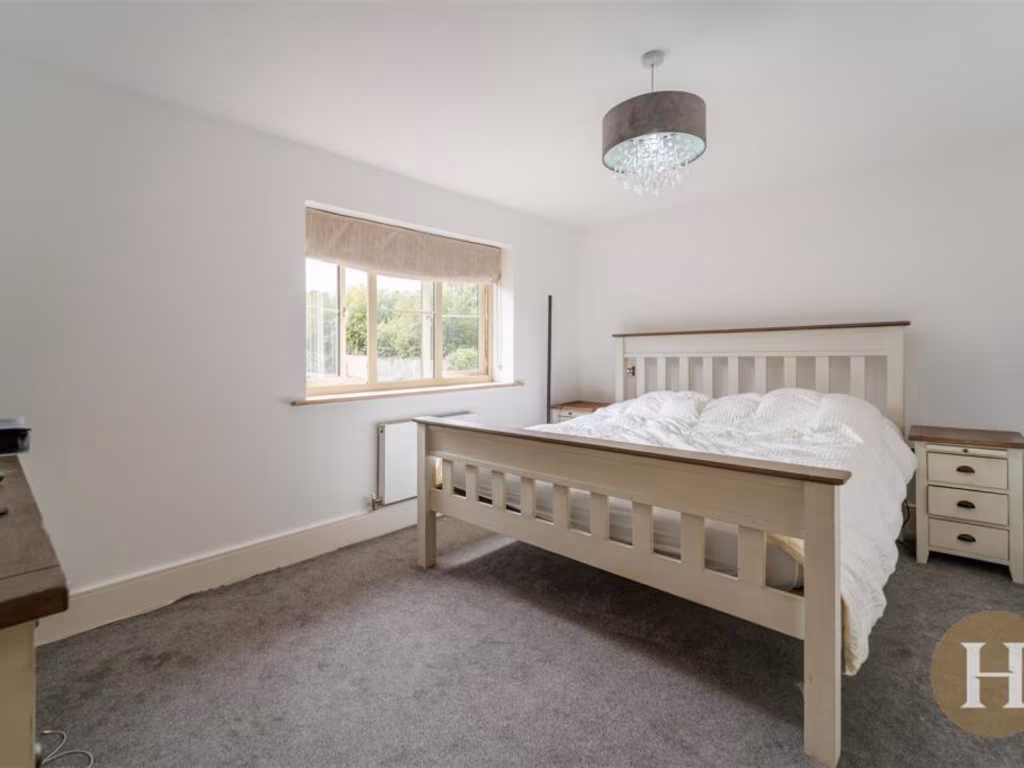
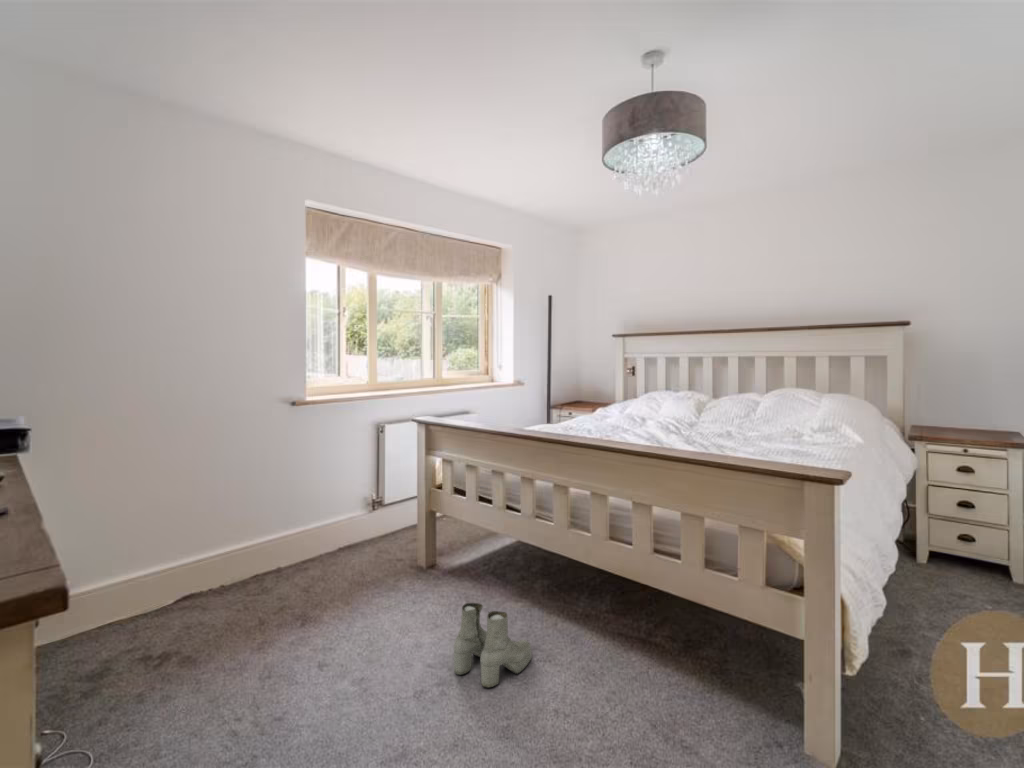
+ boots (492, 634)
